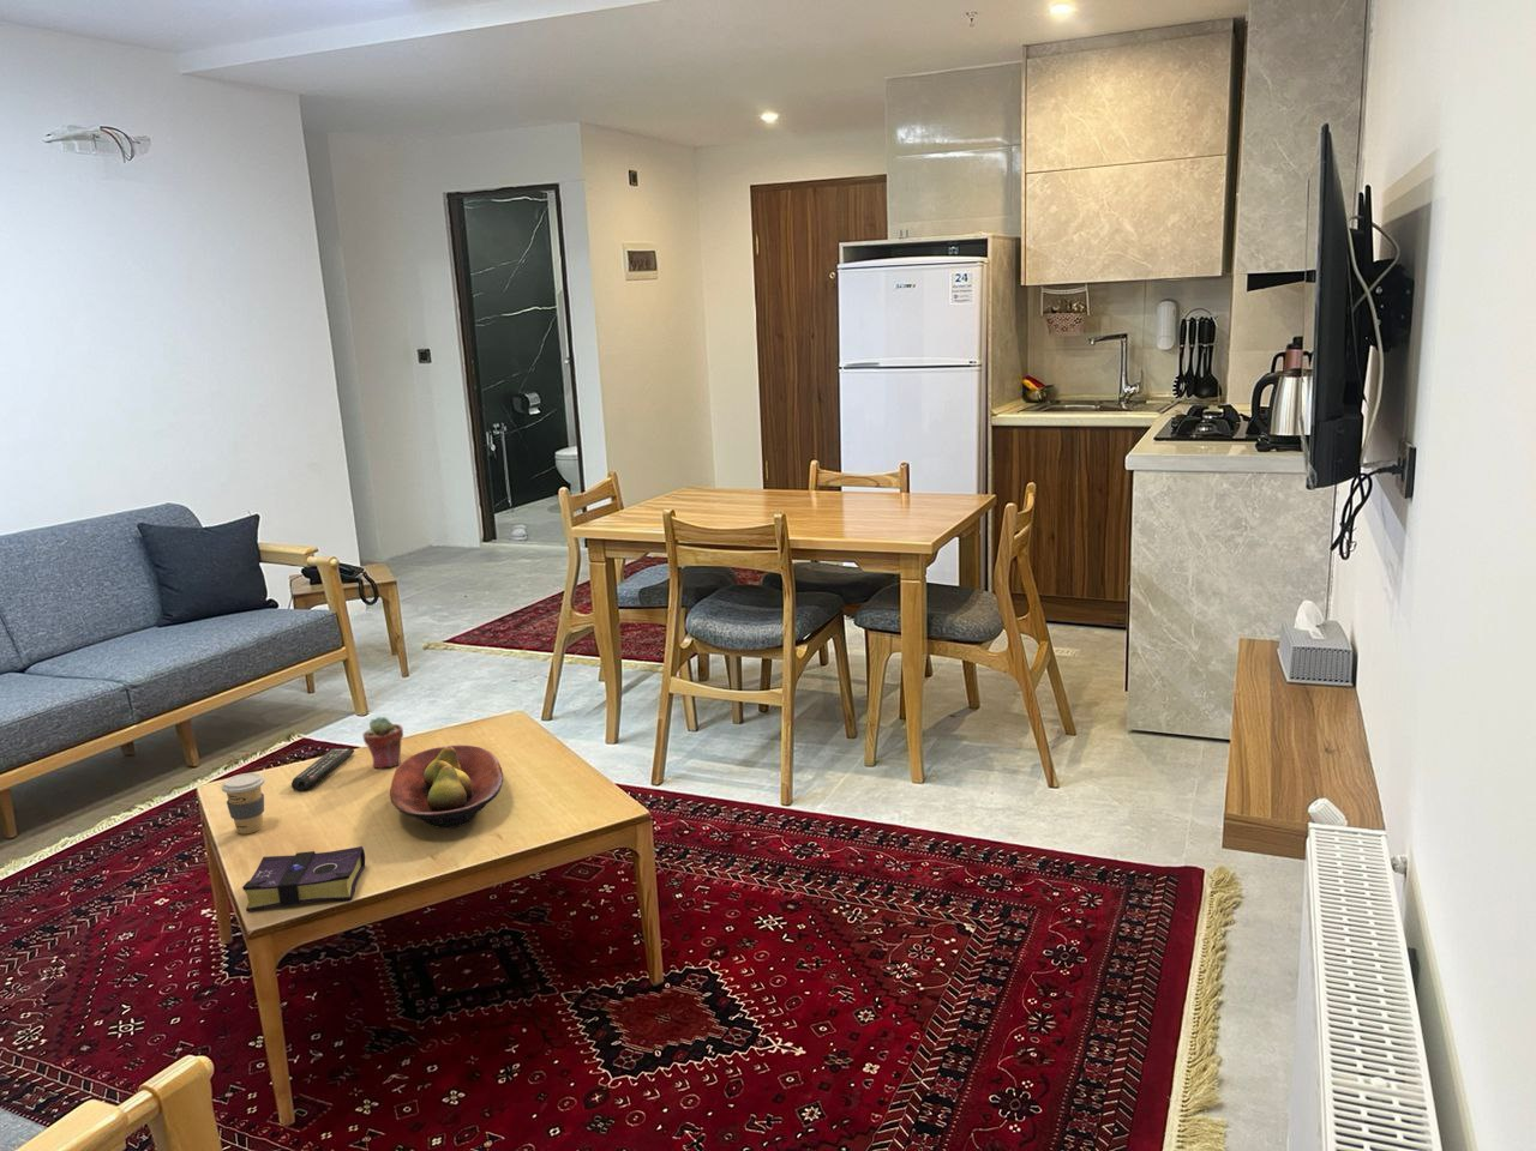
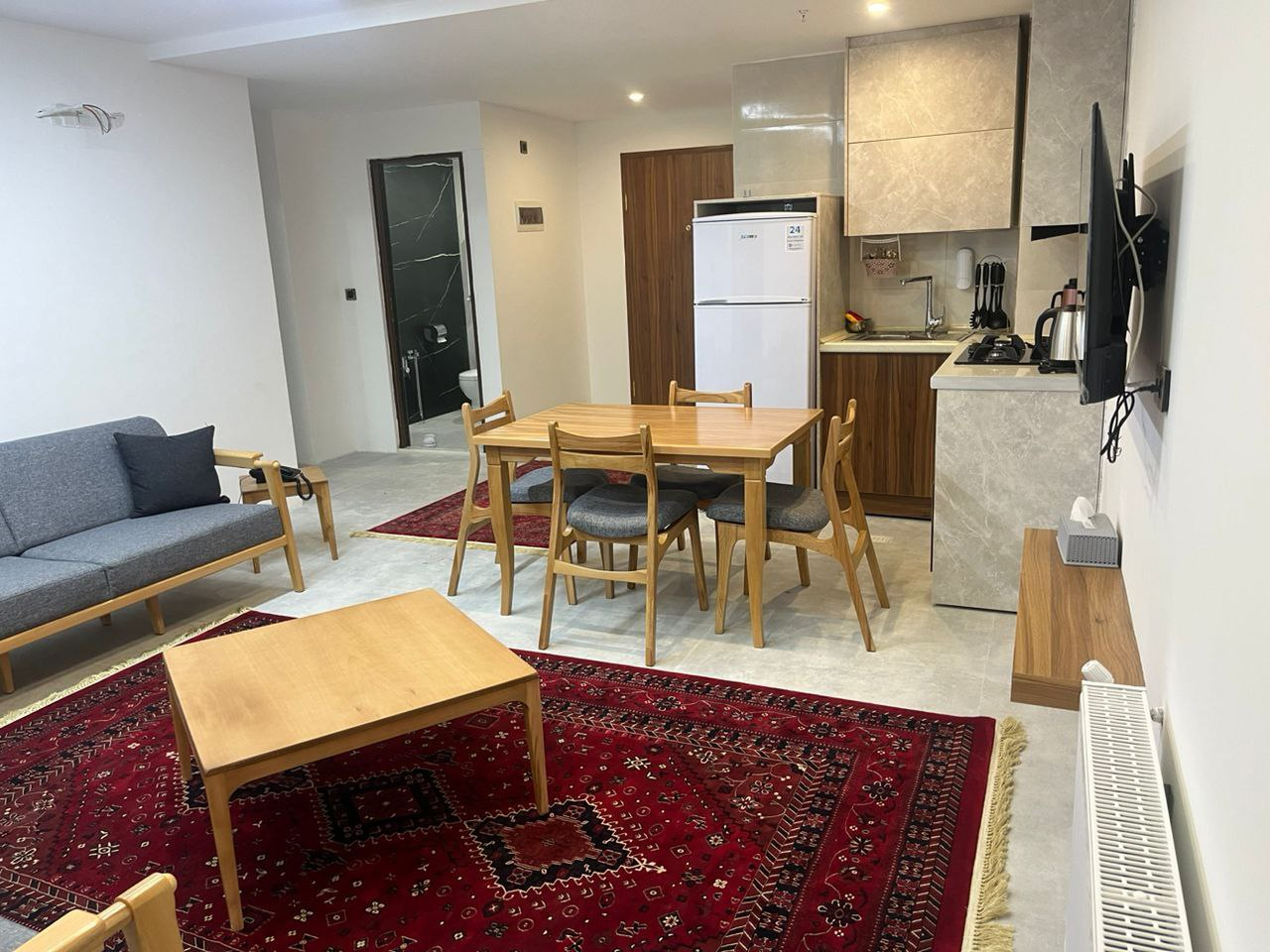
- potted succulent (383, 740)
- remote control (324, 768)
- coffee cup (246, 803)
- fruit bowl (446, 780)
- book (306, 874)
